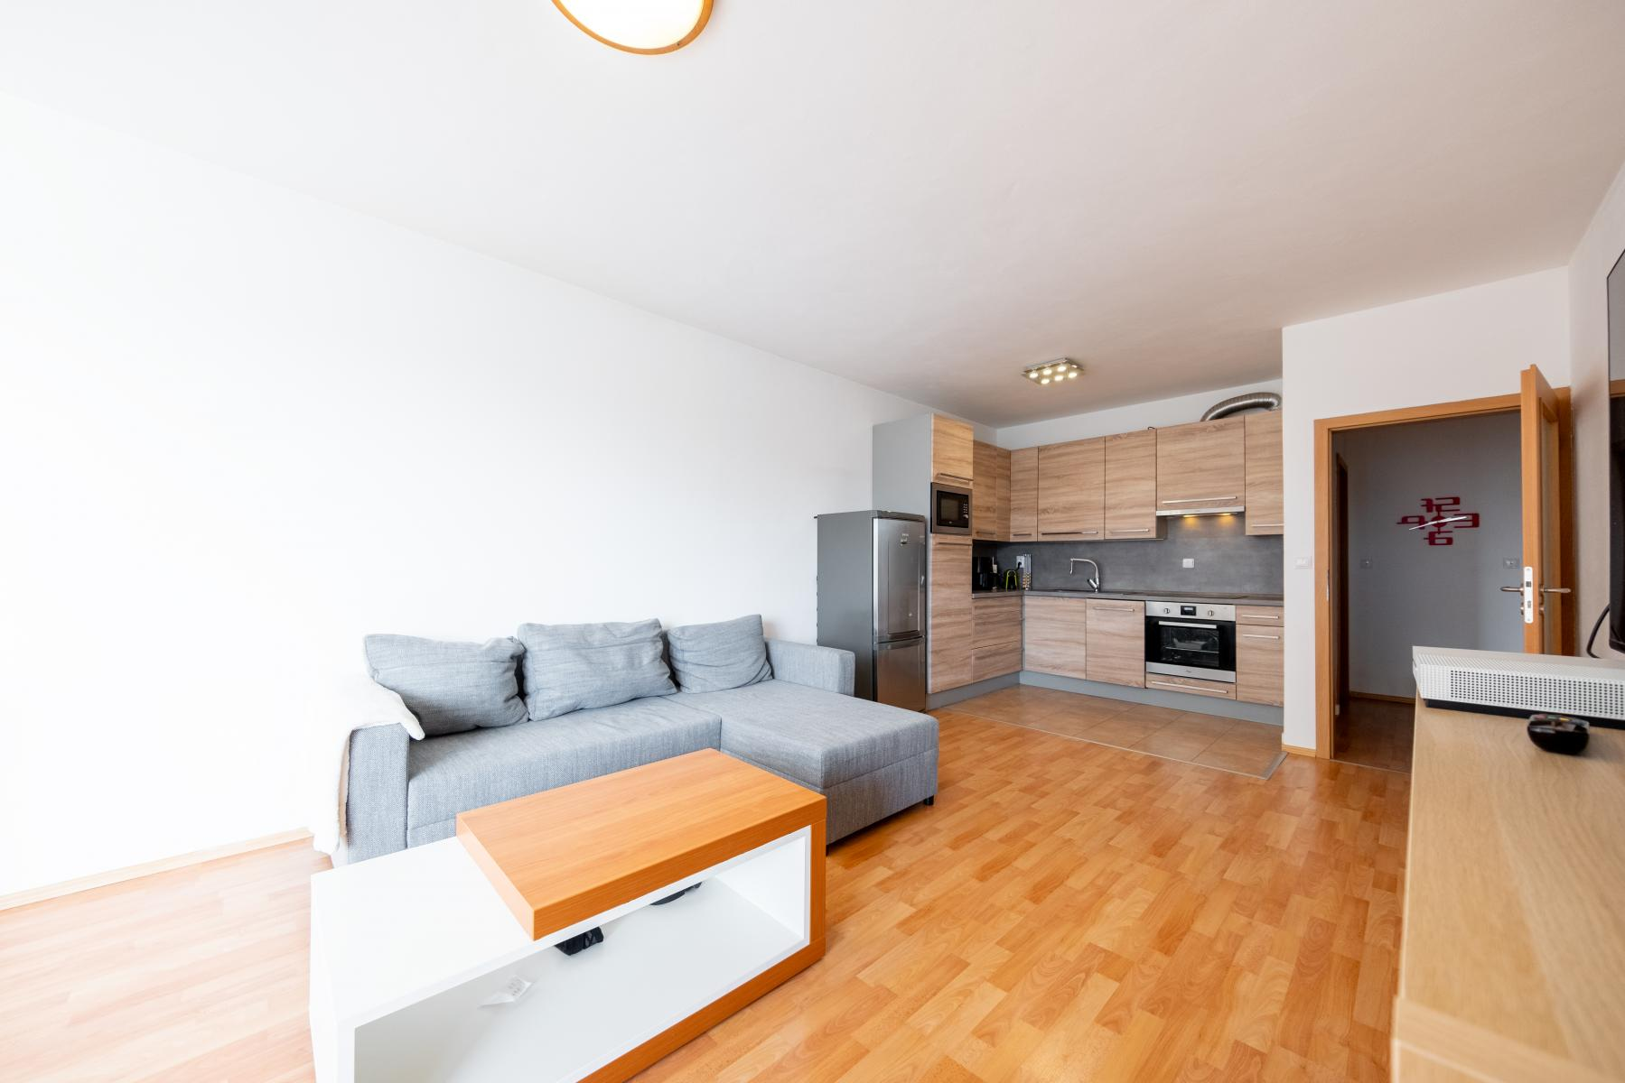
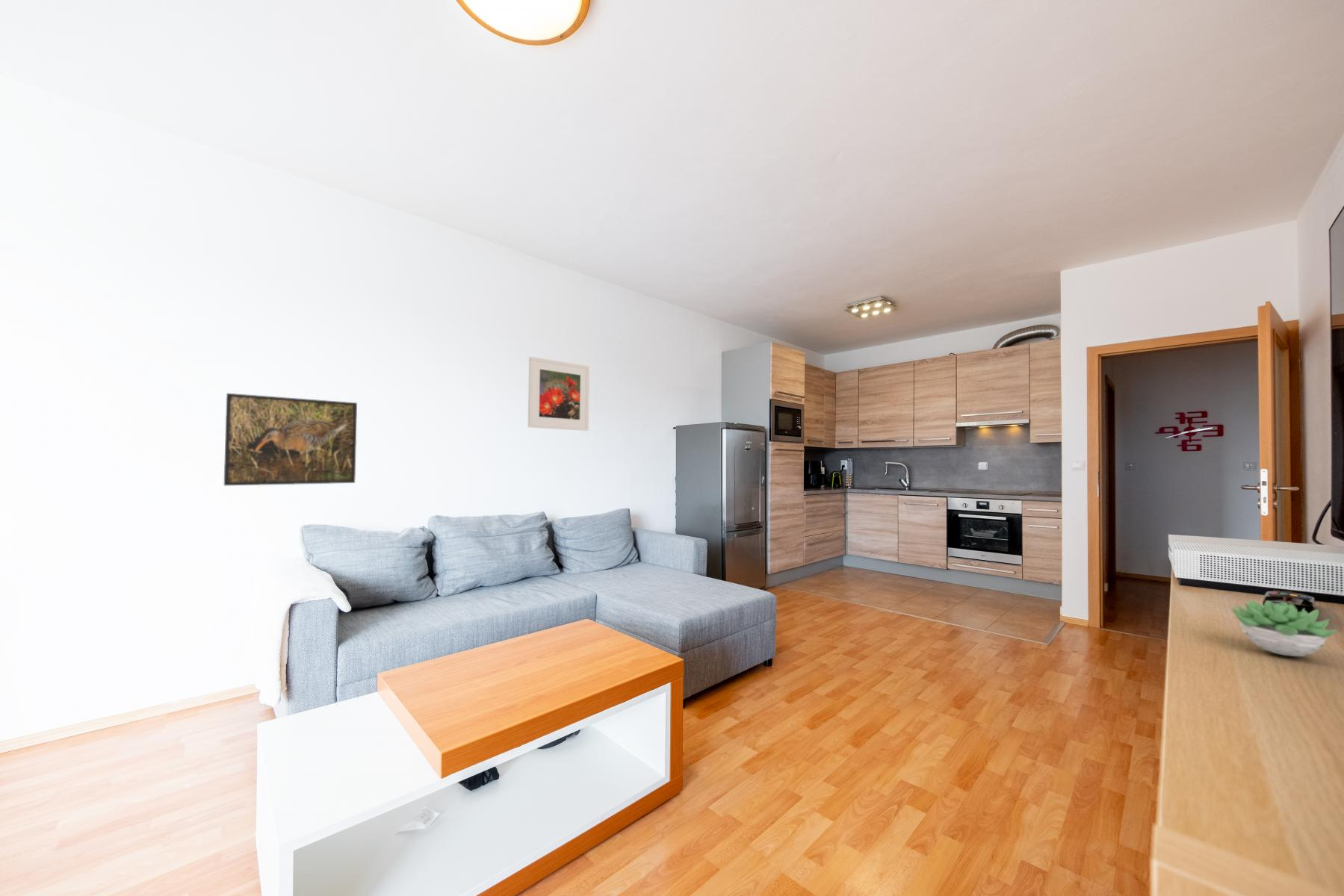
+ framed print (295, 441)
+ succulent plant (1280, 628)
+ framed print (560, 395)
